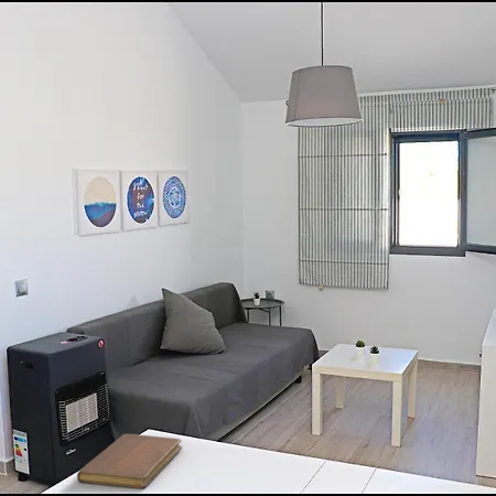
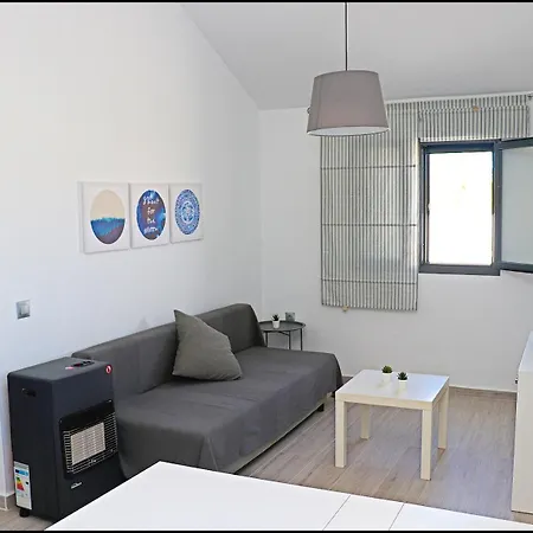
- notebook (132, 459)
